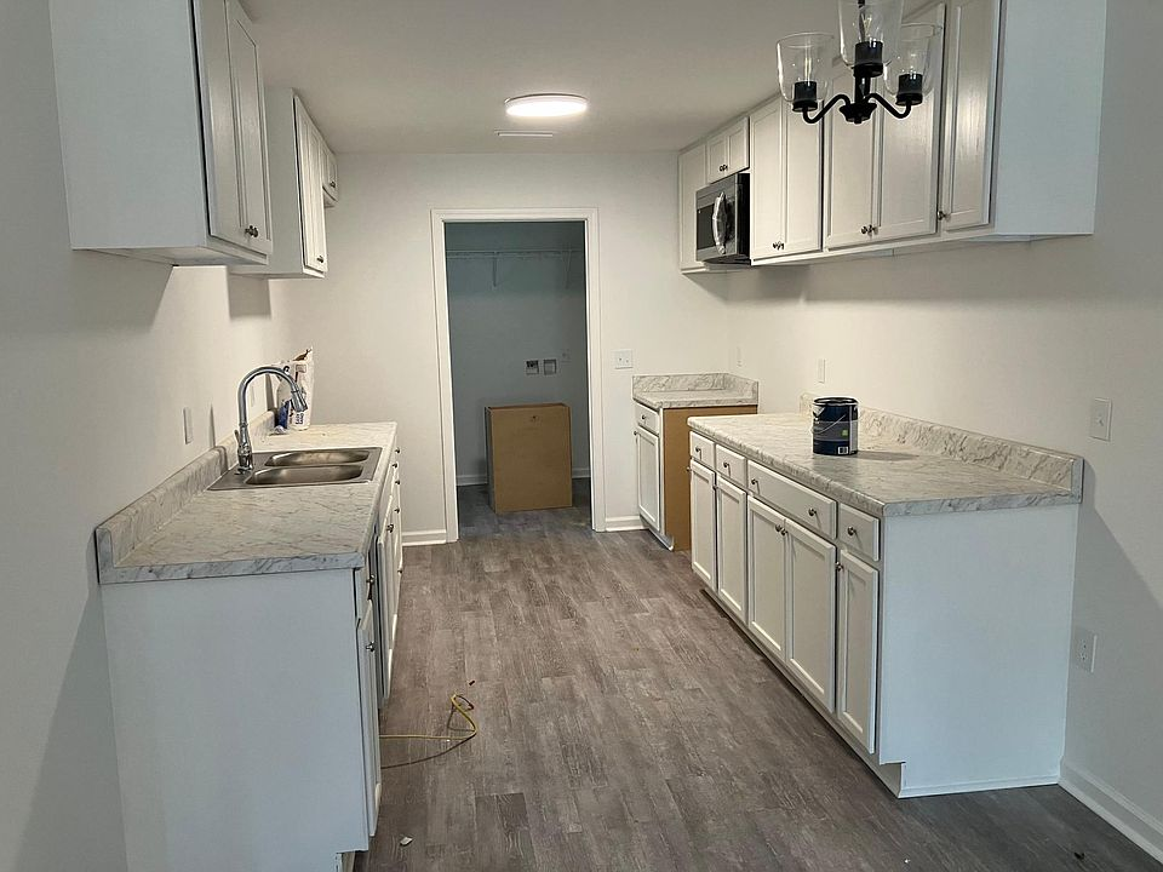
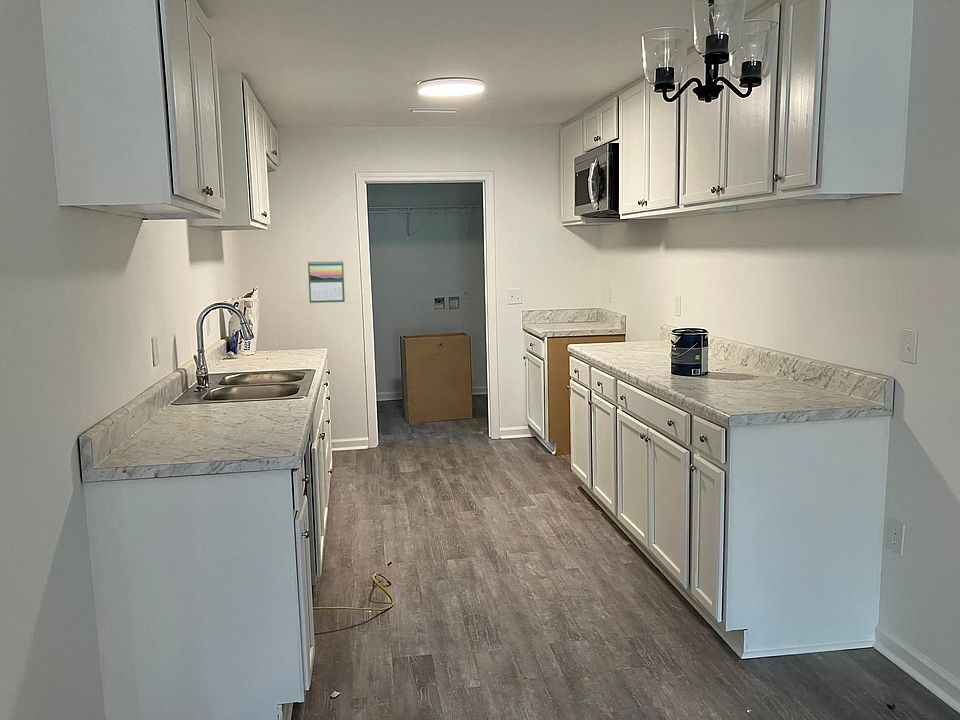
+ calendar (326, 281)
